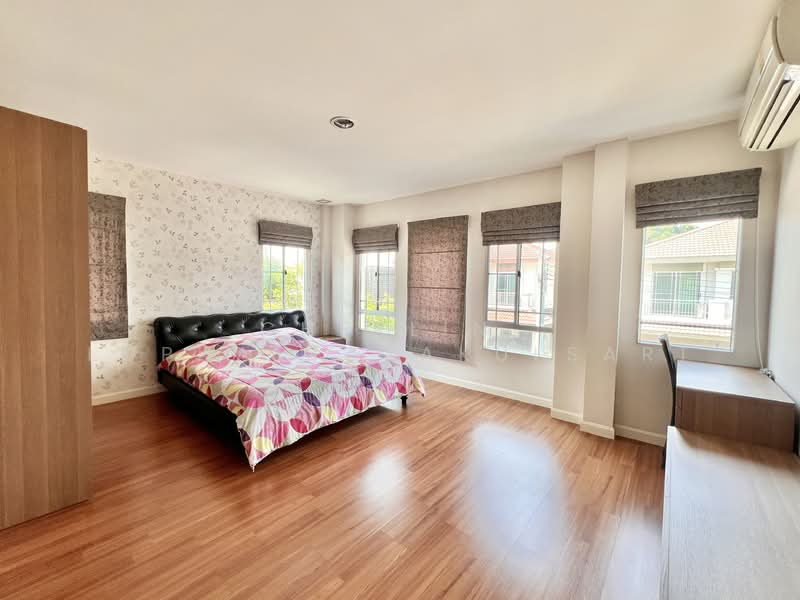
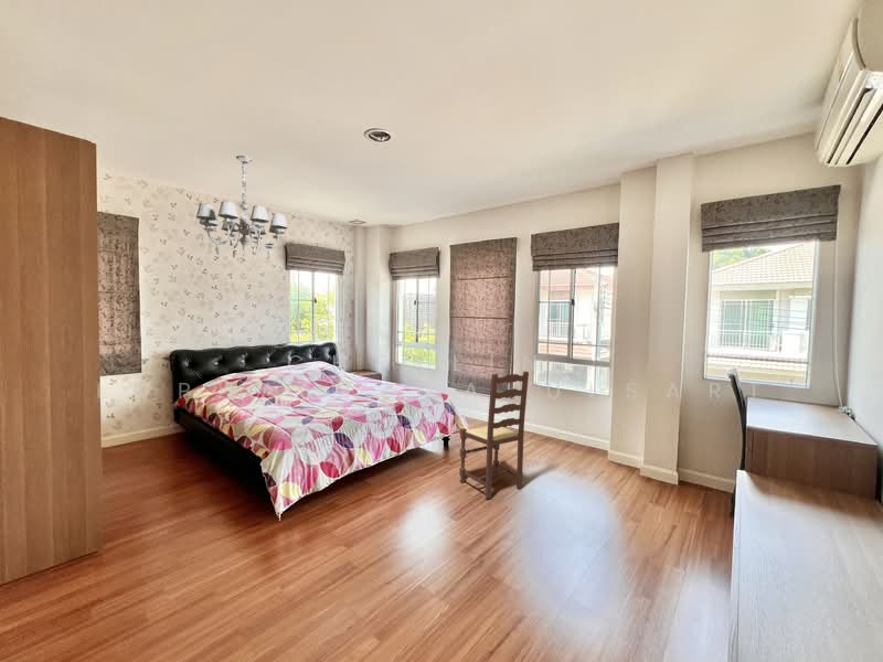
+ dining chair (493, 428)
+ chandelier (244, 210)
